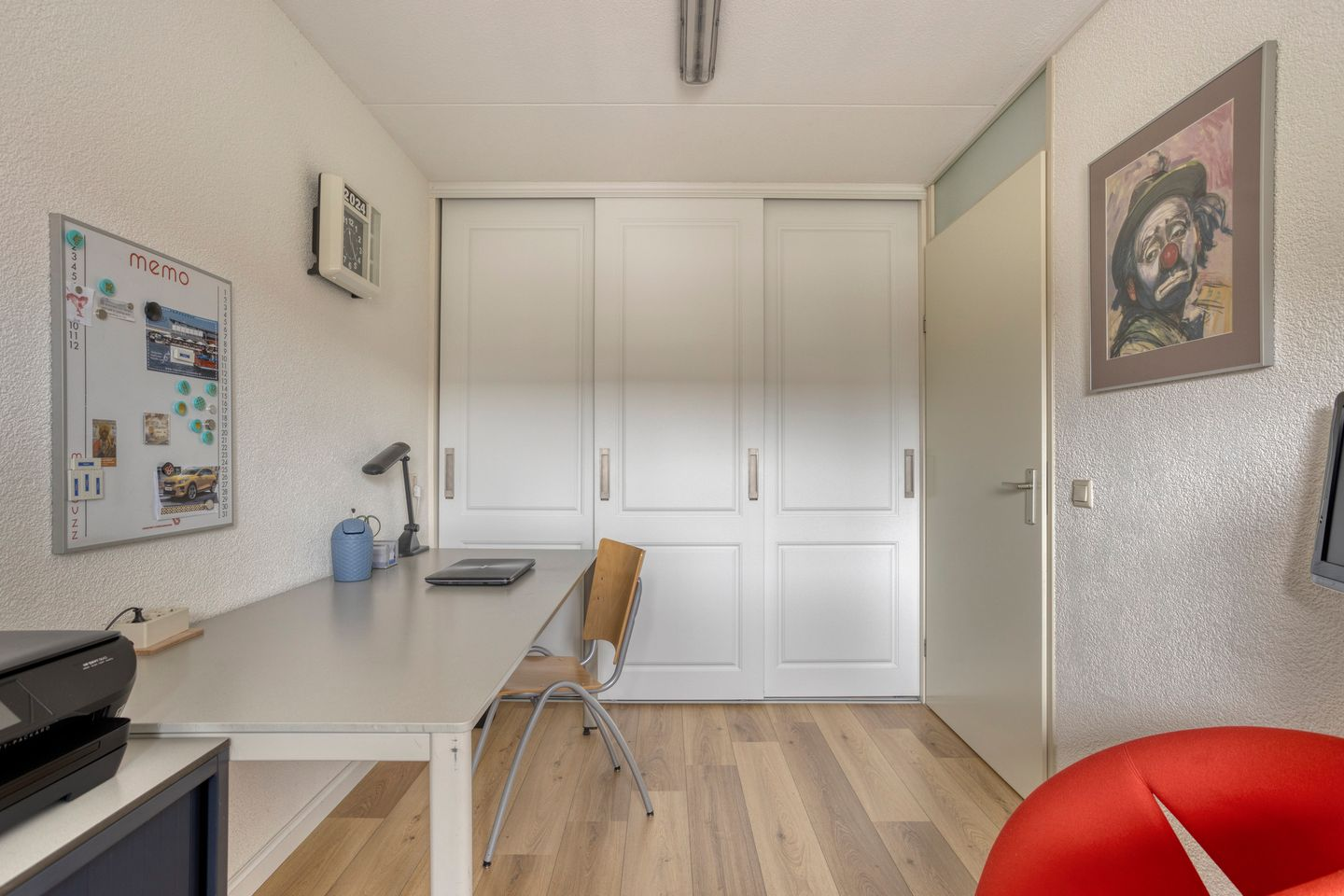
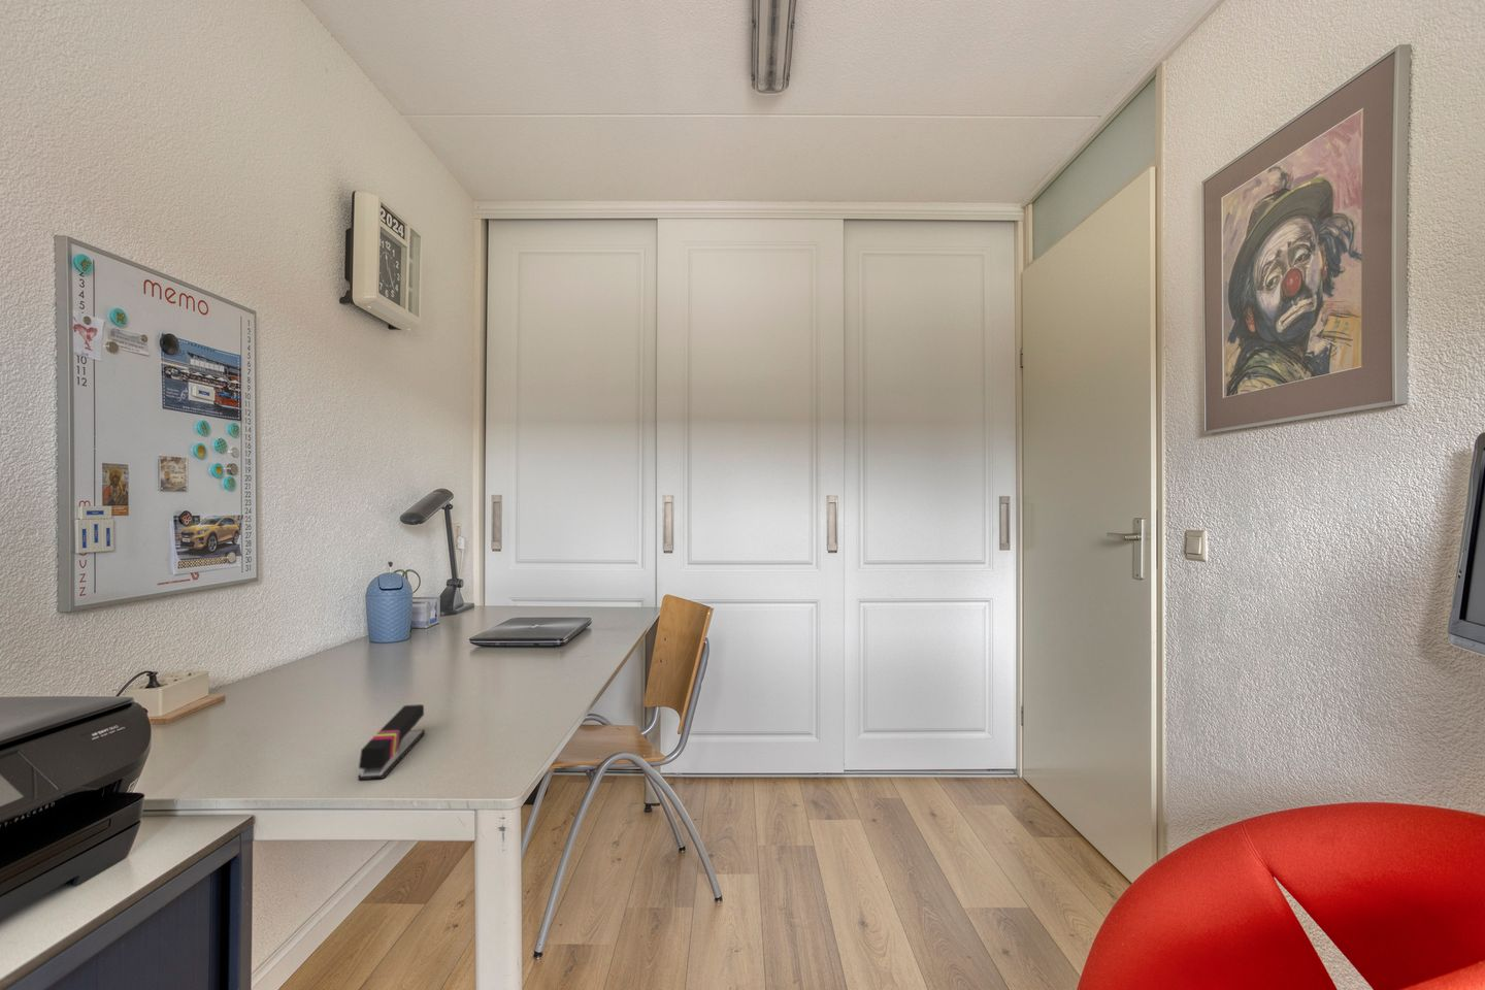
+ stapler (394, 738)
